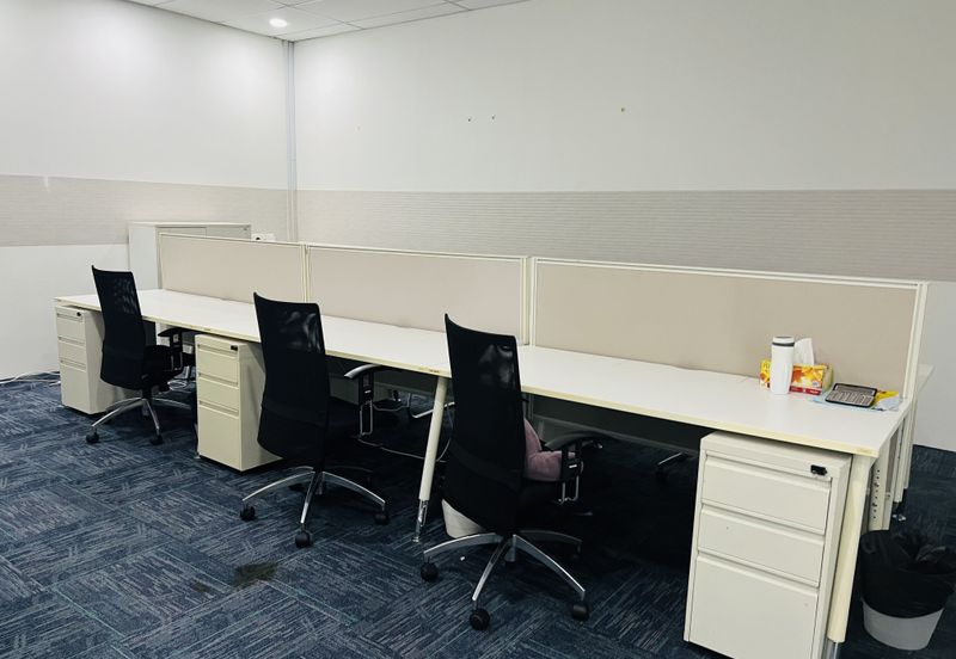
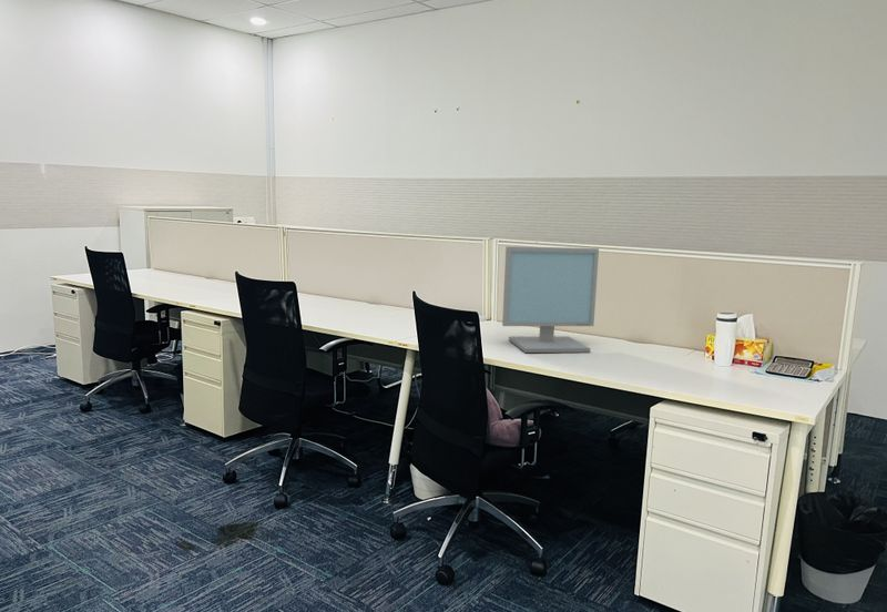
+ computer monitor (551, 297)
